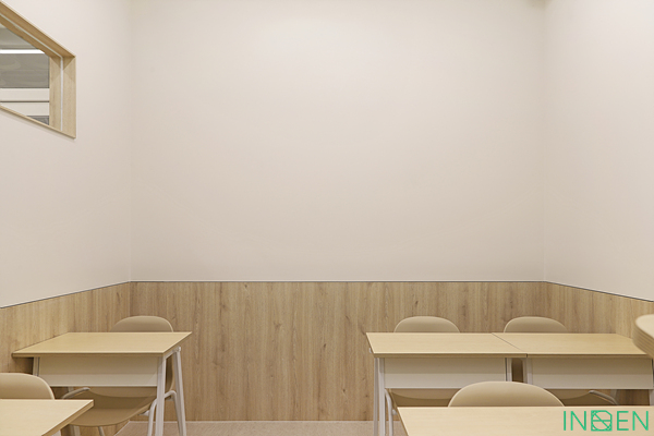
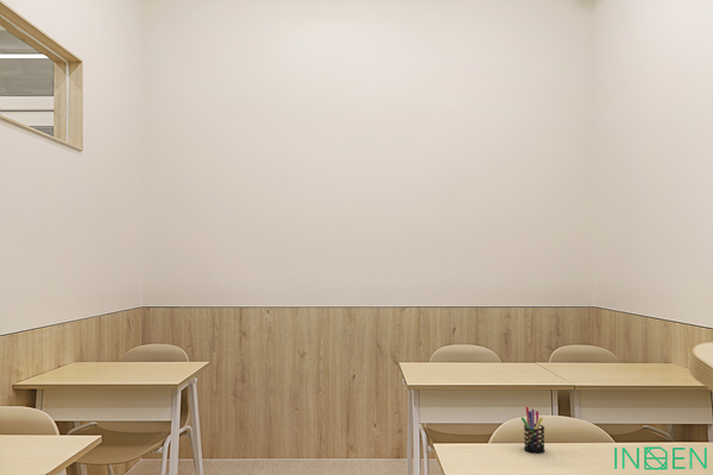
+ pen holder (531, 429)
